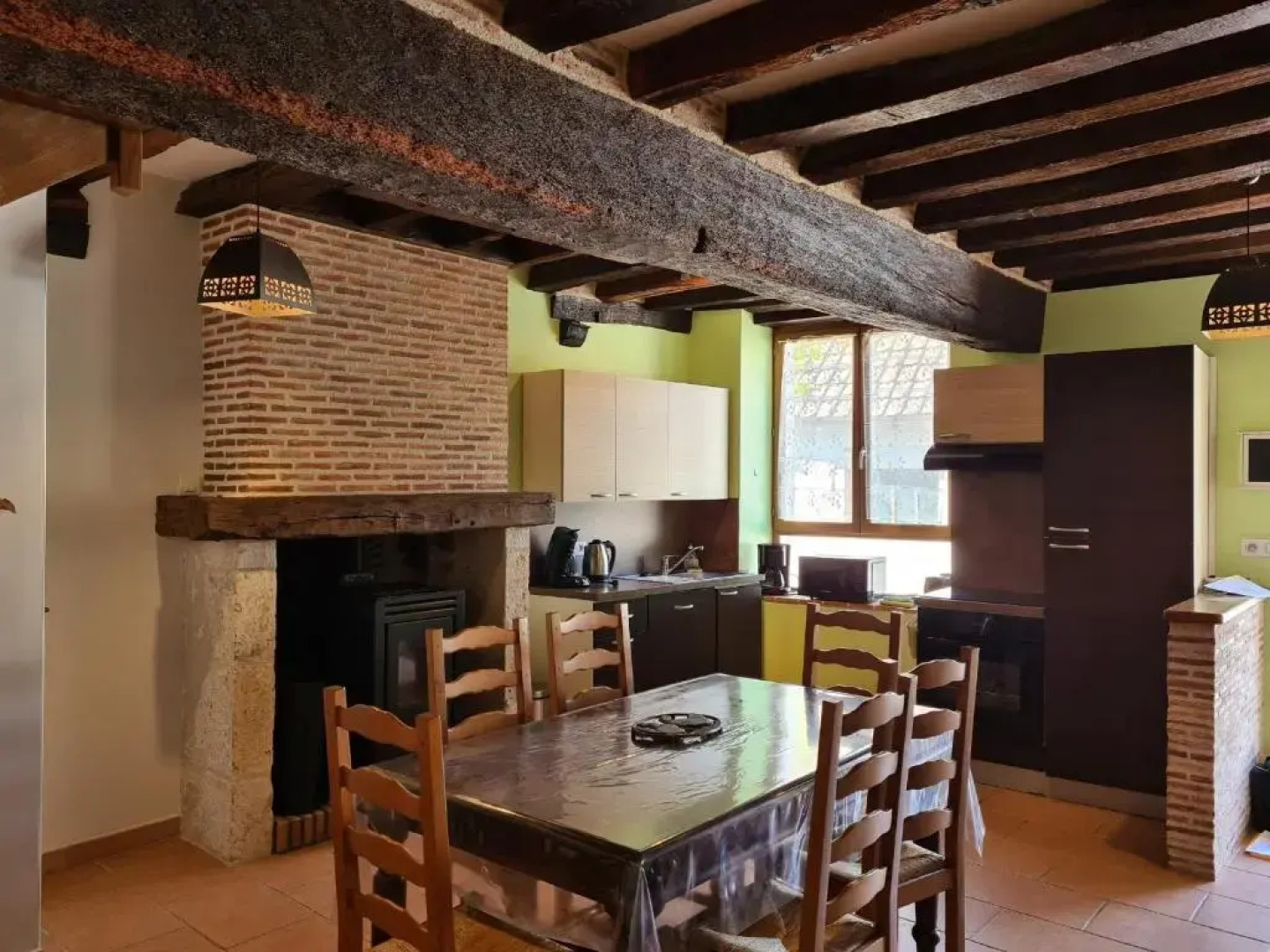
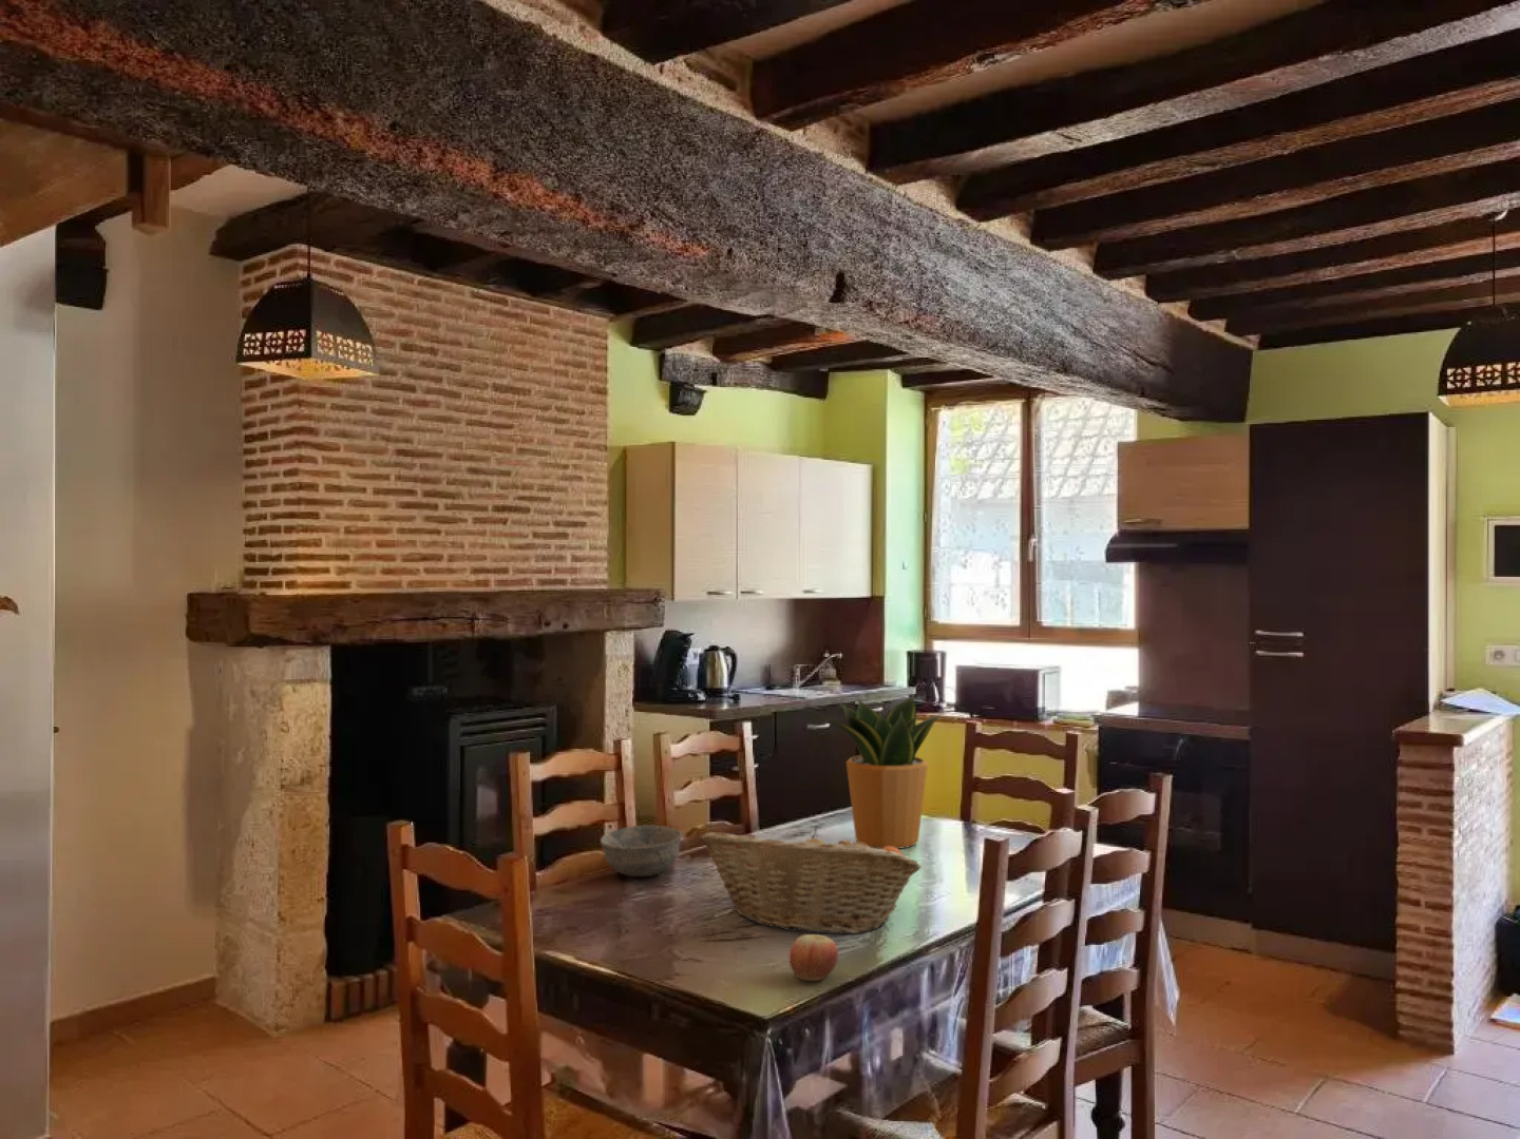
+ potted plant (880, 769)
+ bowl (640, 853)
+ apple (814, 957)
+ fruit basket (808, 869)
